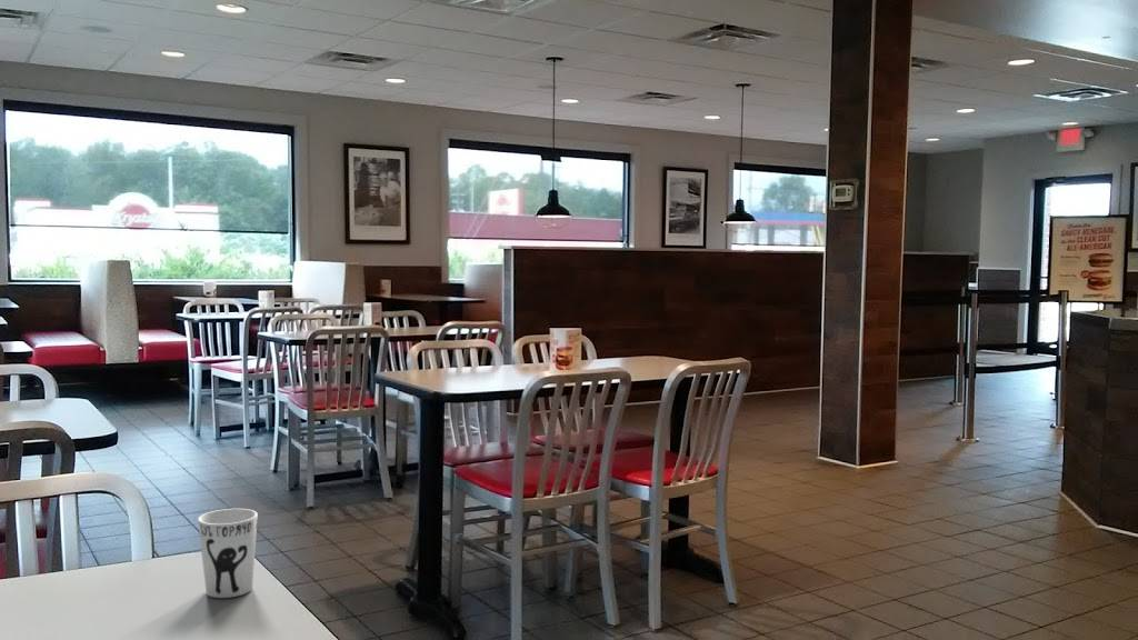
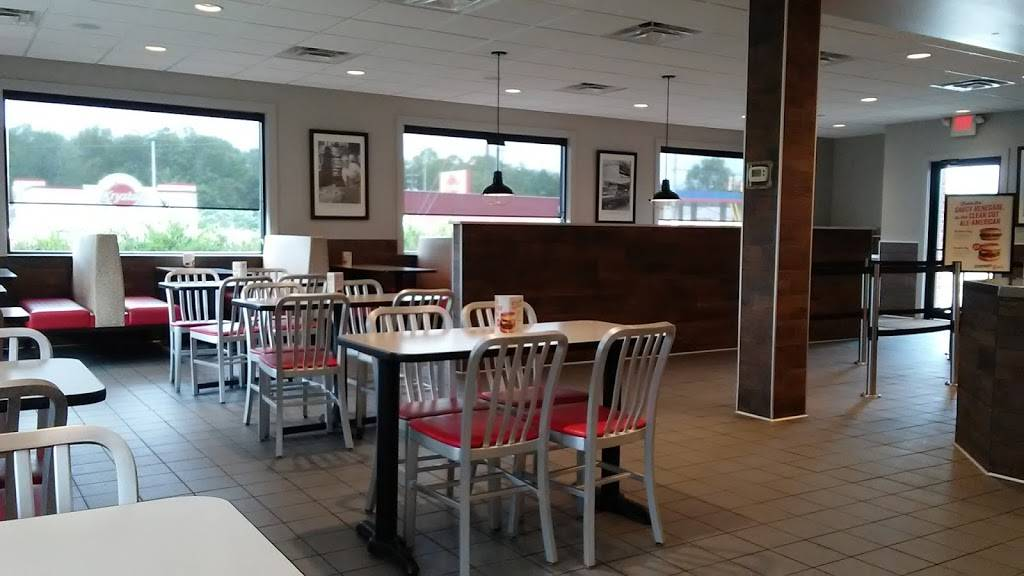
- cup (228, 552)
